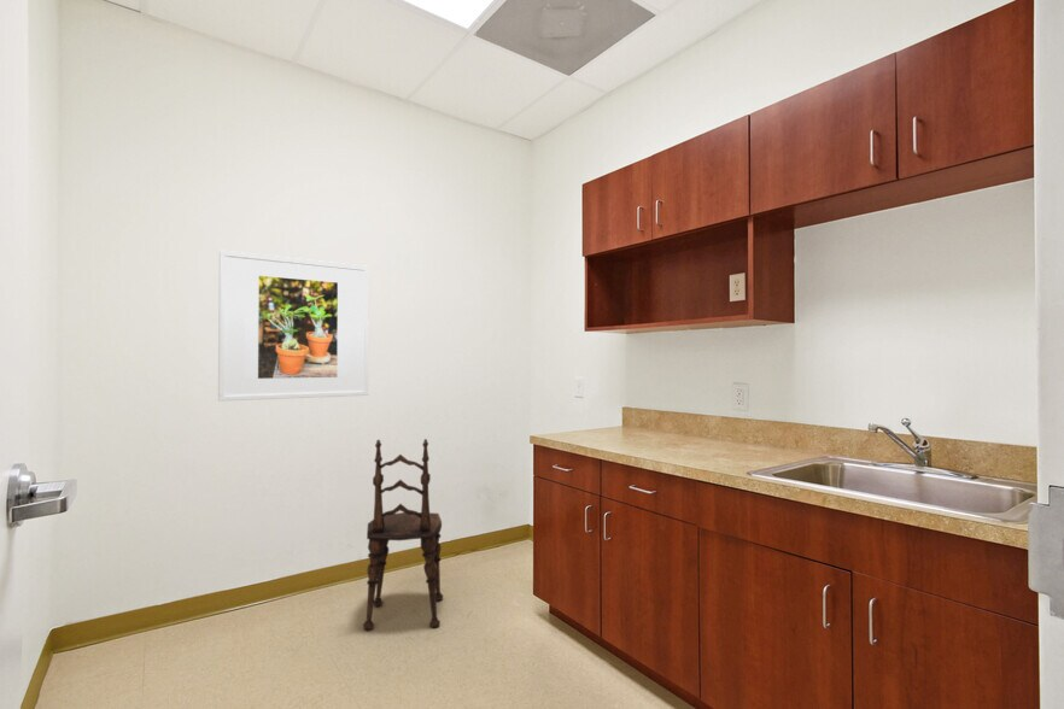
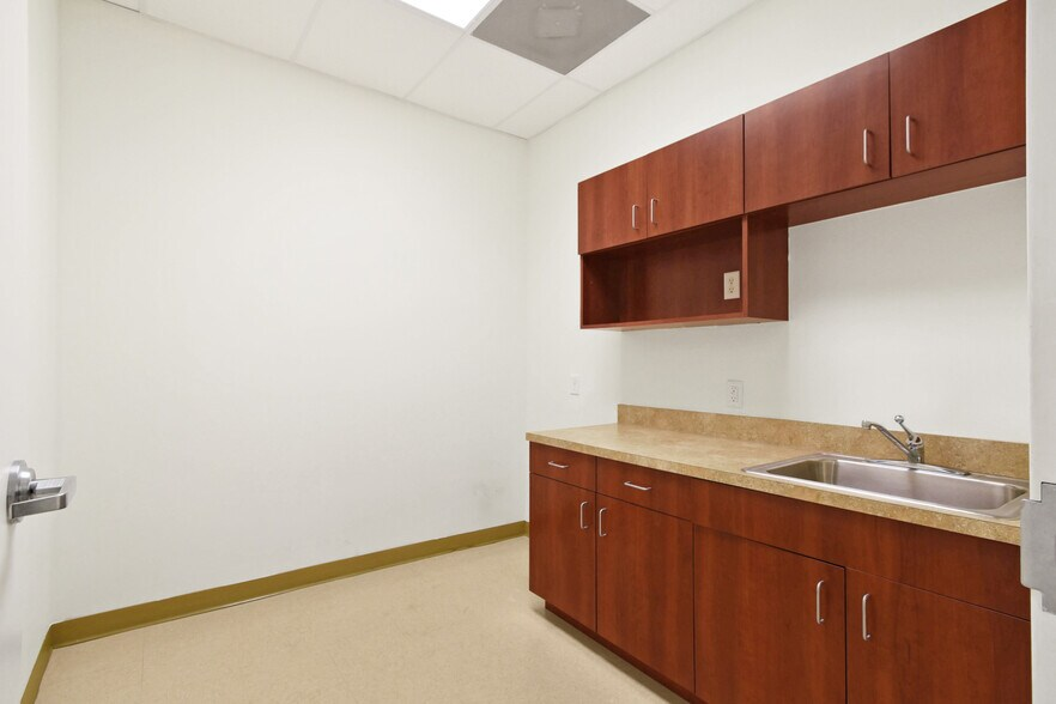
- dining chair (404, 525)
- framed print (299, 328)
